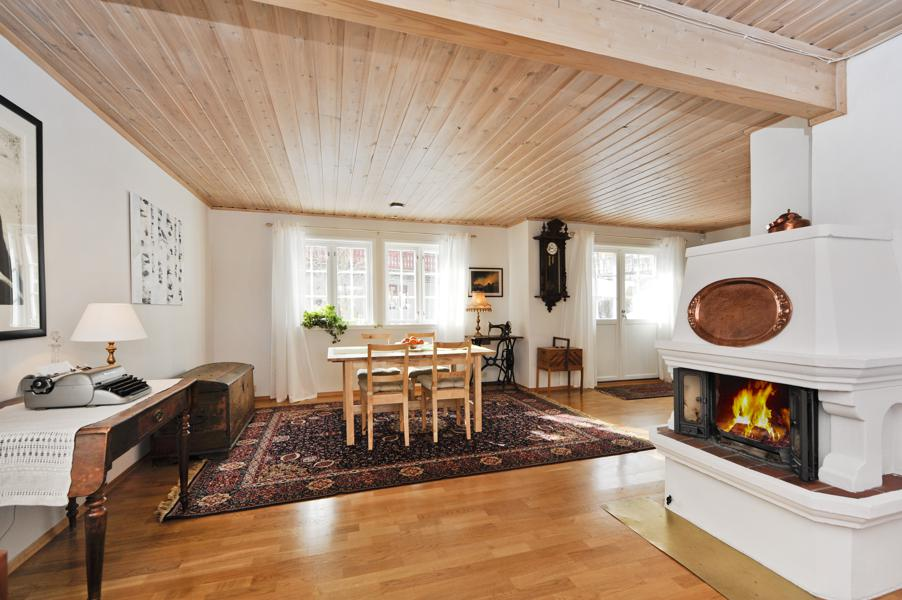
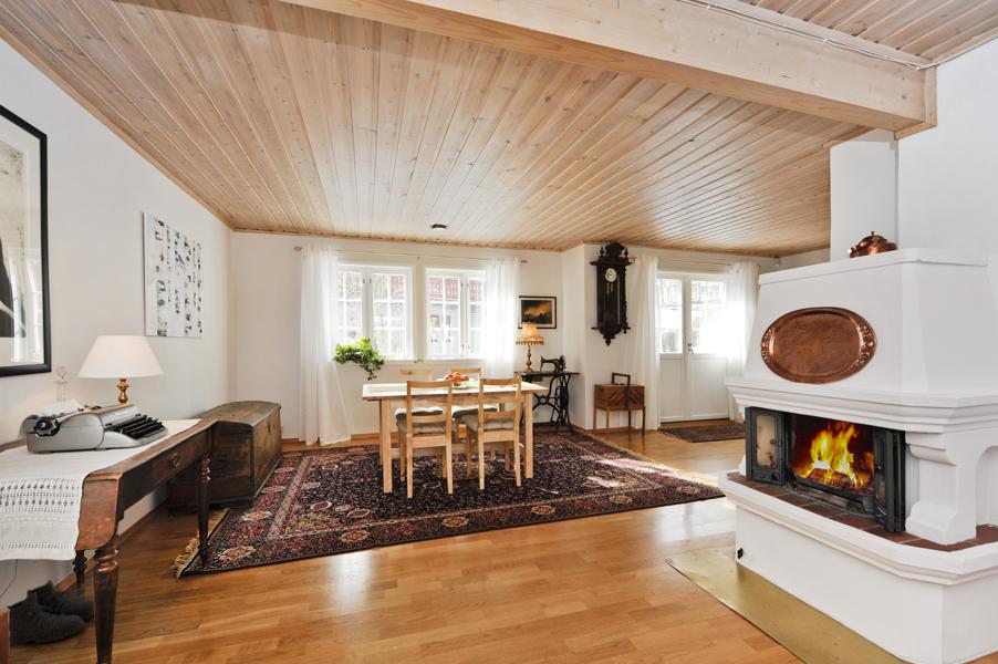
+ boots (53, 606)
